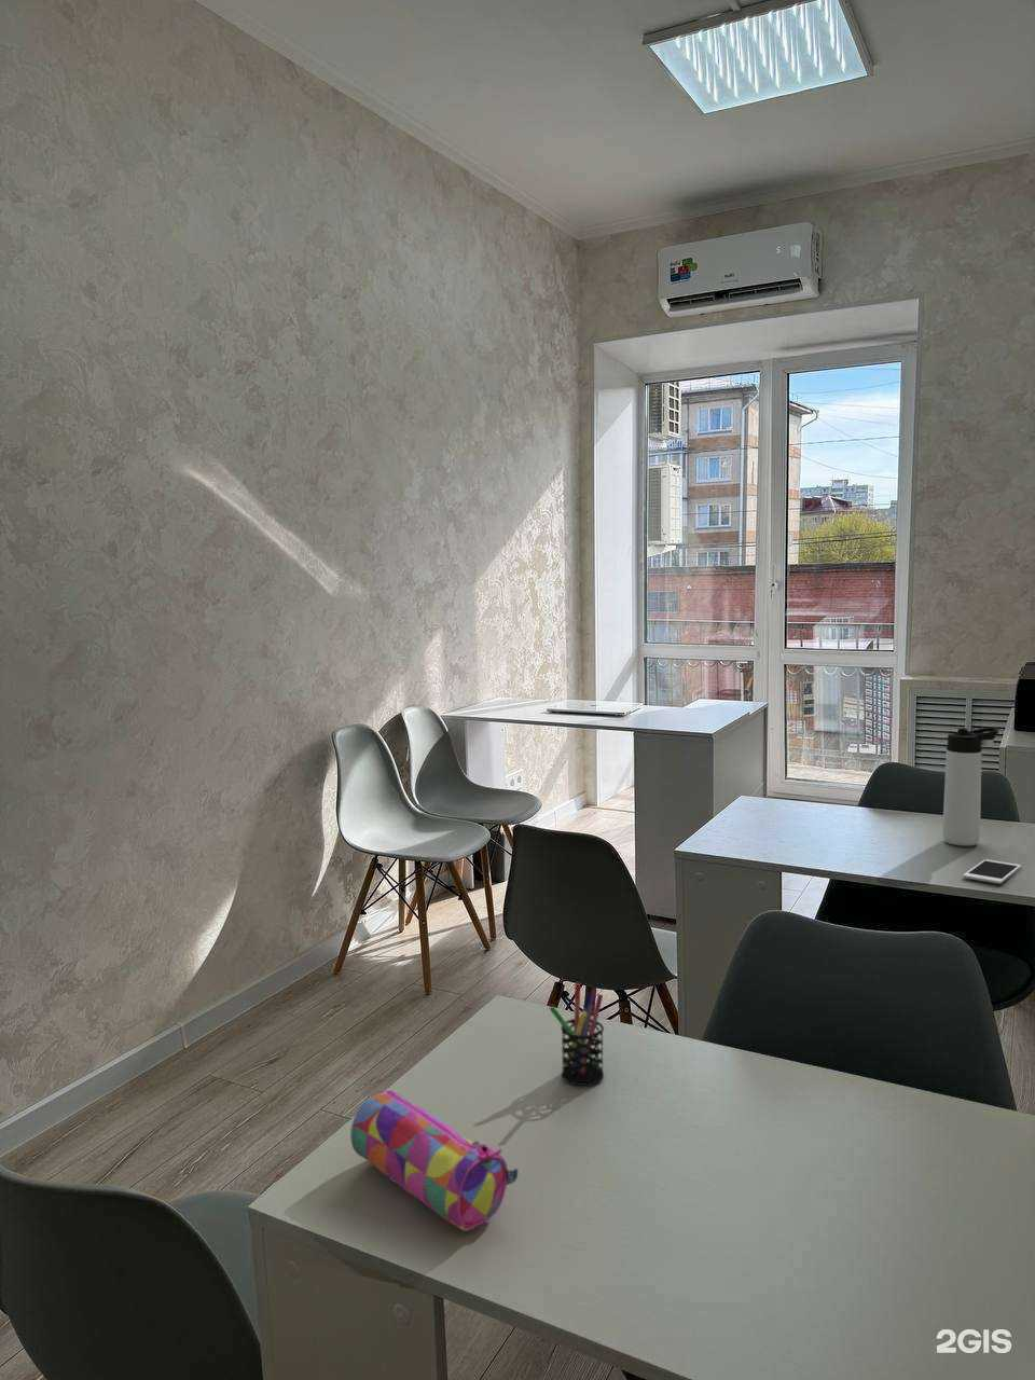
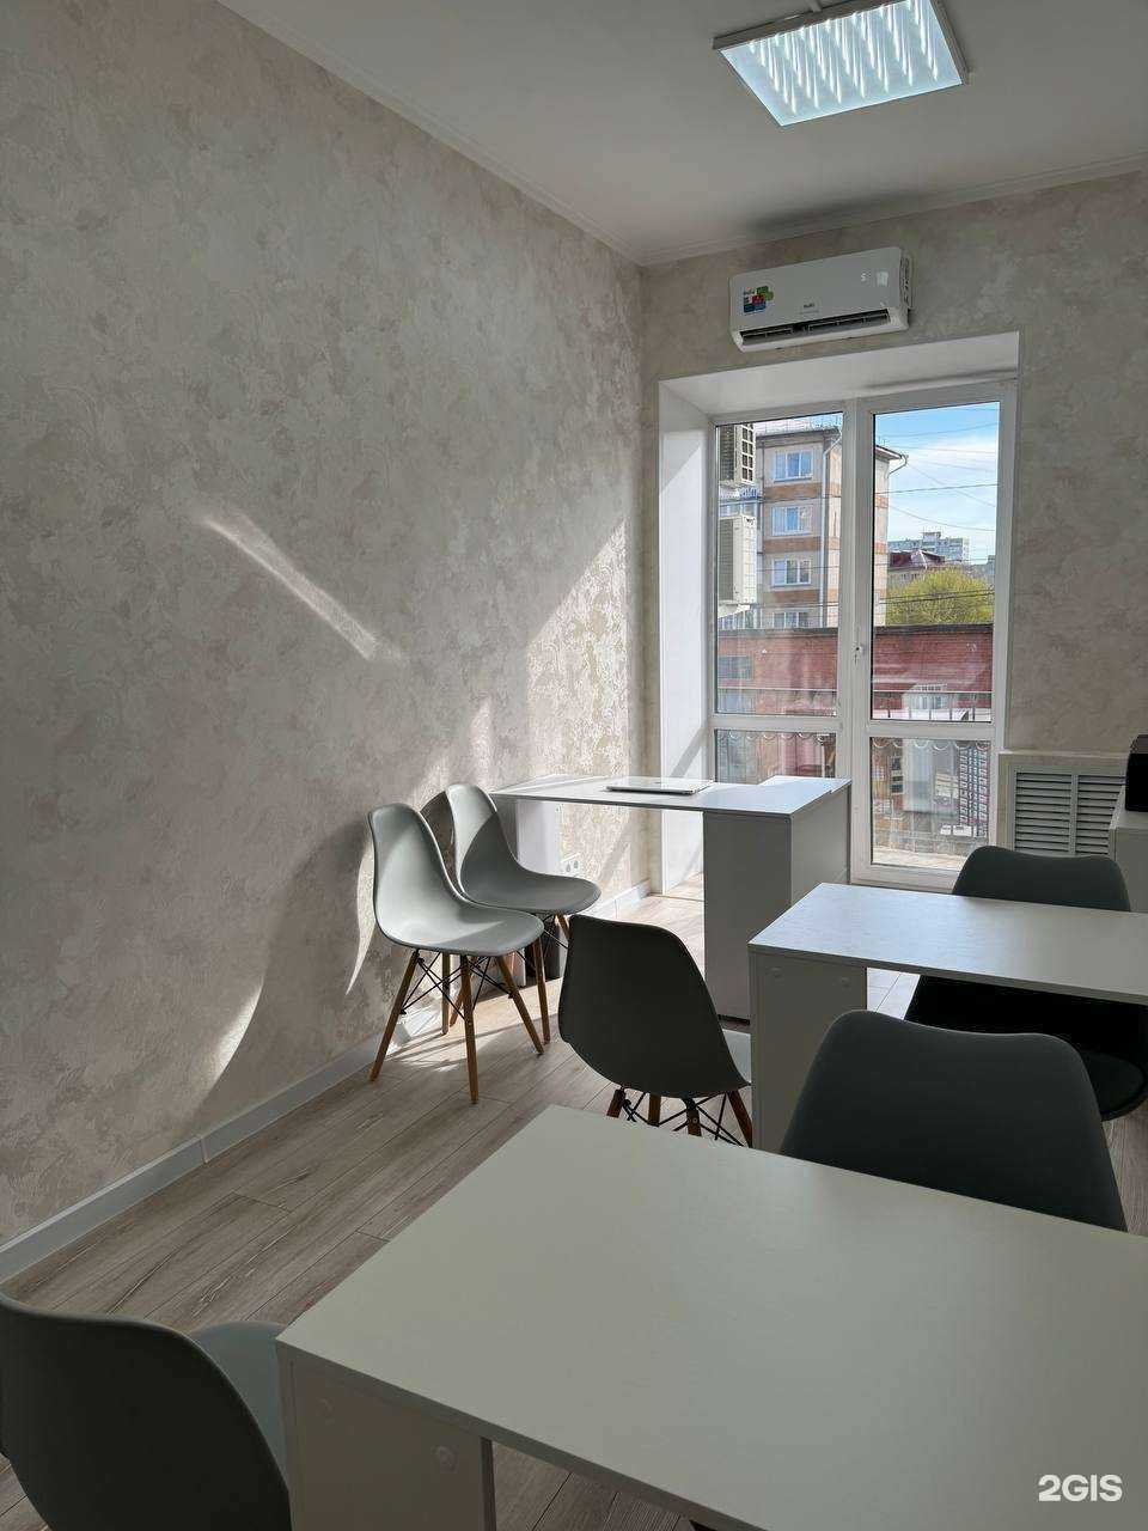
- cell phone (992, 871)
- thermos bottle (970, 785)
- pencil case (429, 1153)
- pen holder (577, 1033)
